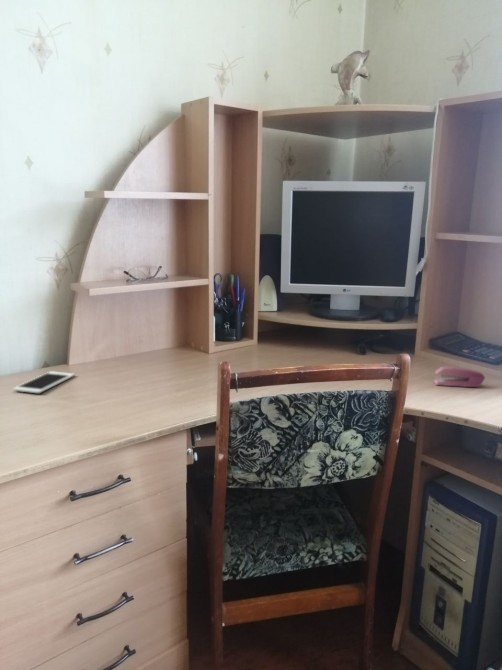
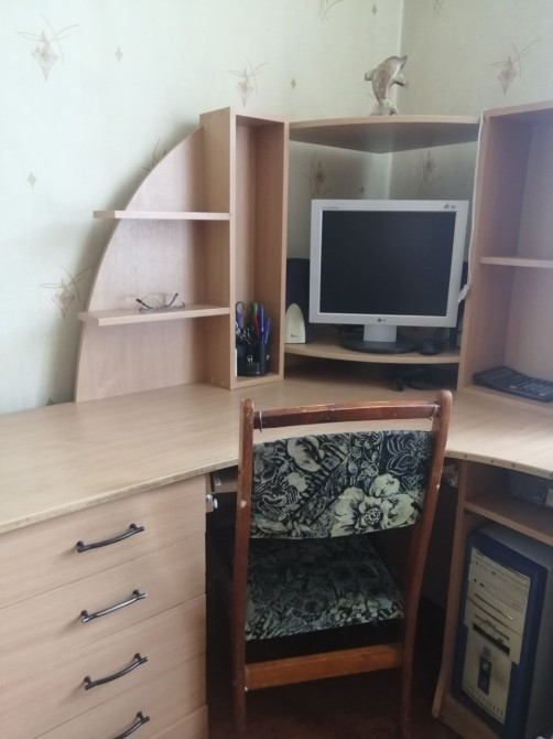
- stapler (459, 376)
- cell phone (45, 381)
